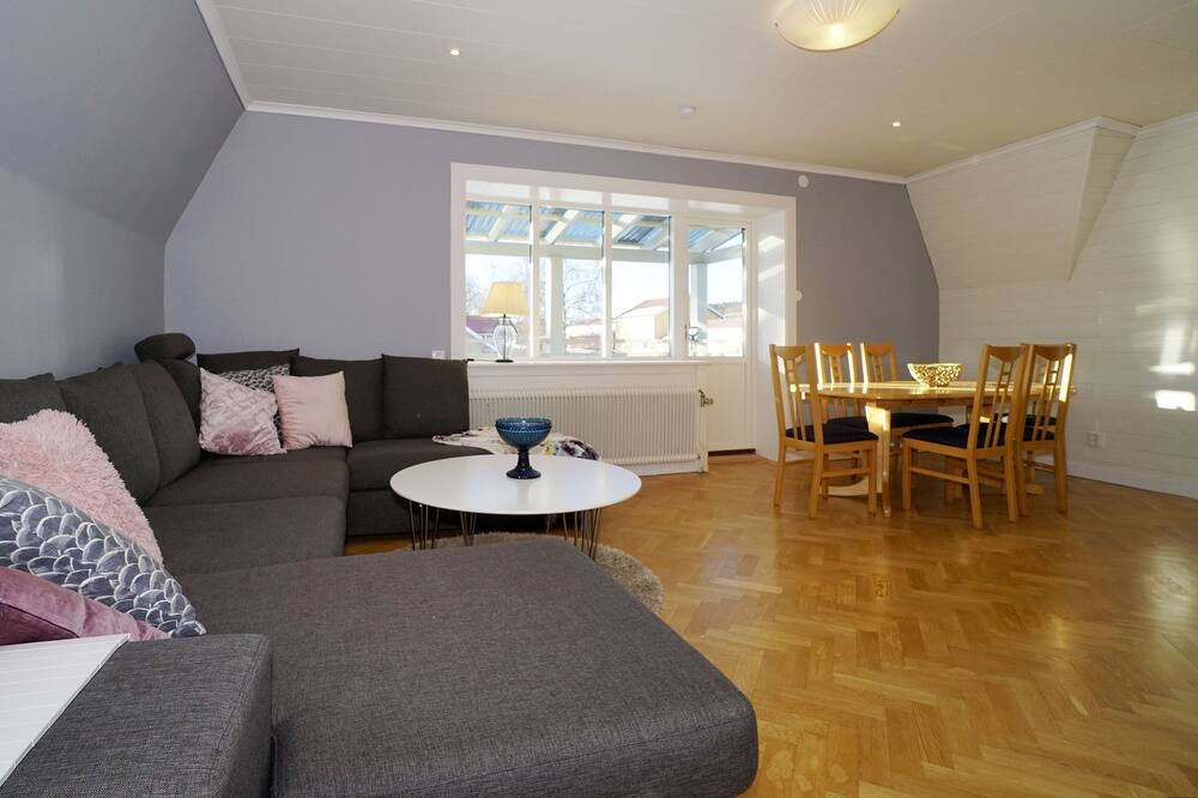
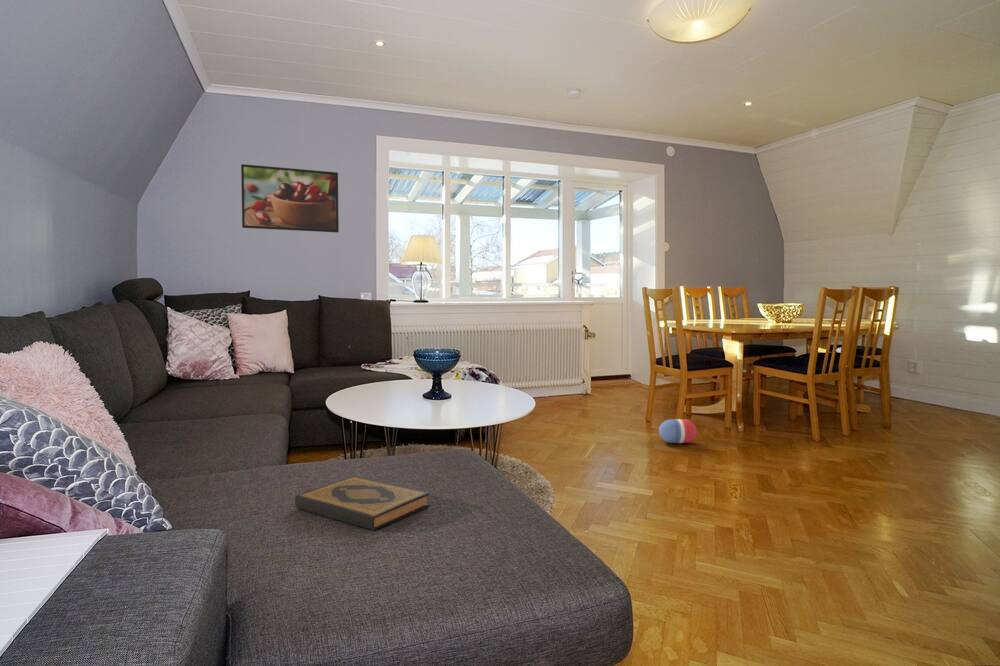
+ hardback book (362, 500)
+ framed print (291, 199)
+ capsule (677, 430)
